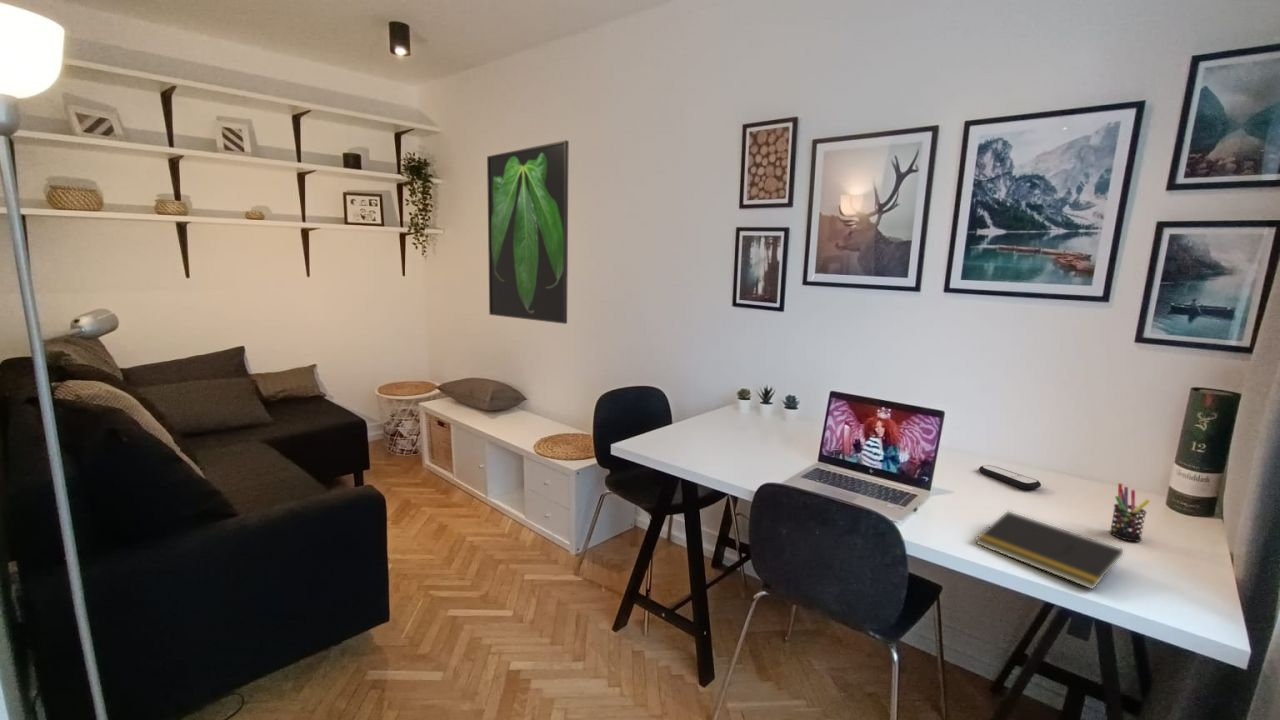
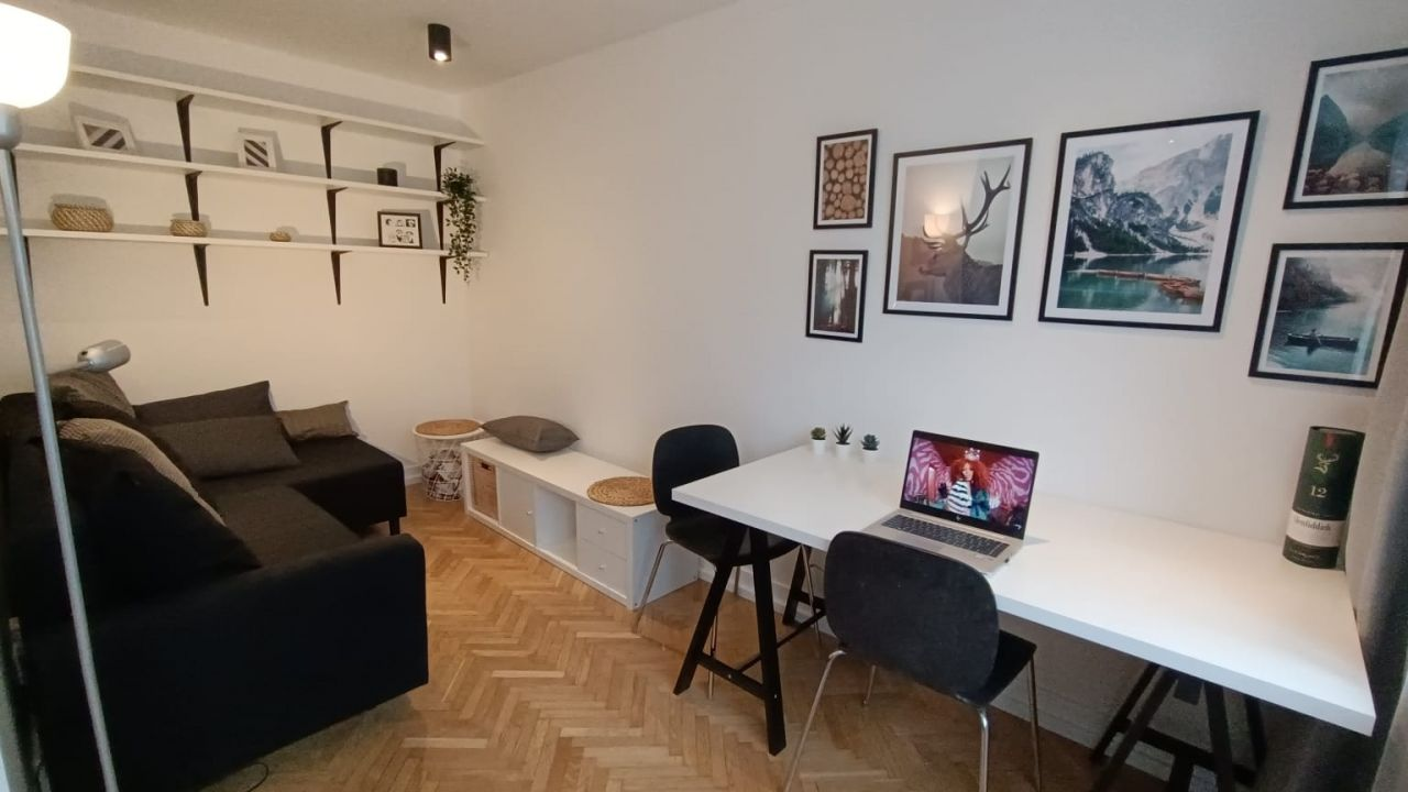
- remote control (1008, 476)
- notepad (1045, 546)
- pen holder (1125, 511)
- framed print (525, 235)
